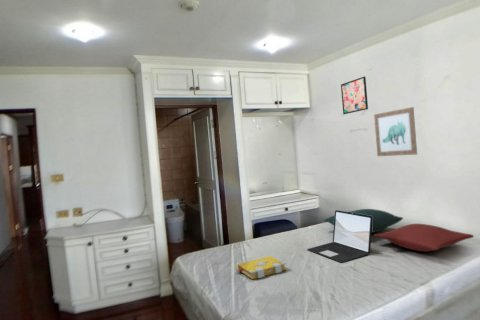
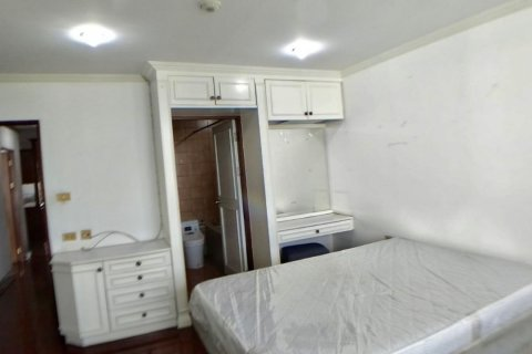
- pillow (421, 236)
- wall art (353, 96)
- laptop (338, 234)
- spell book (260, 266)
- pillow (362, 214)
- wall art (394, 133)
